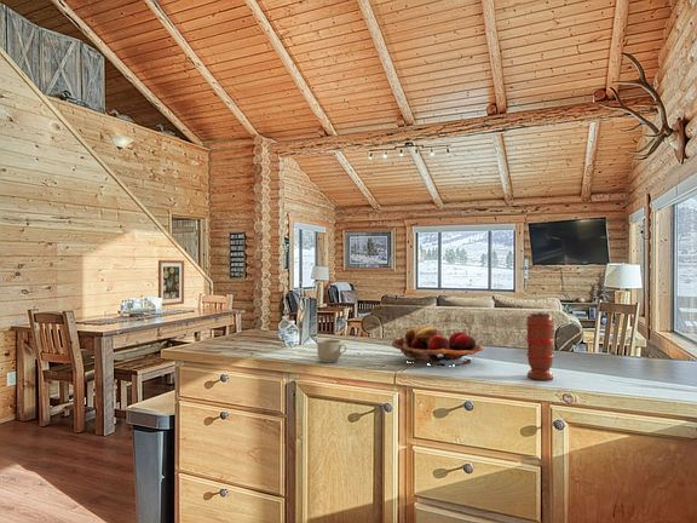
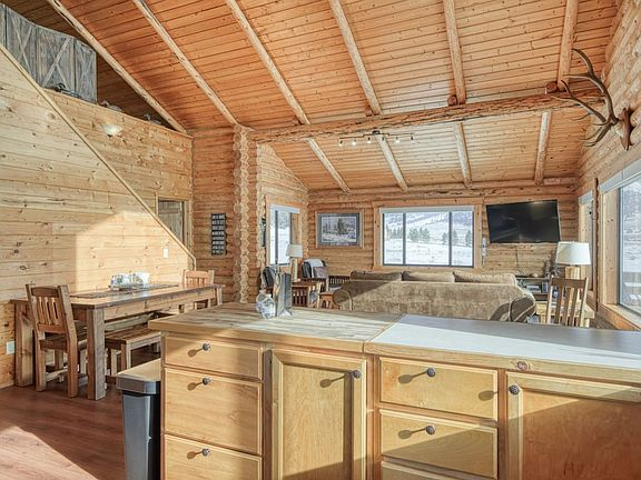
- fruit basket (434, 343)
- wall art (171, 282)
- spice grinder (540, 345)
- mug (332, 351)
